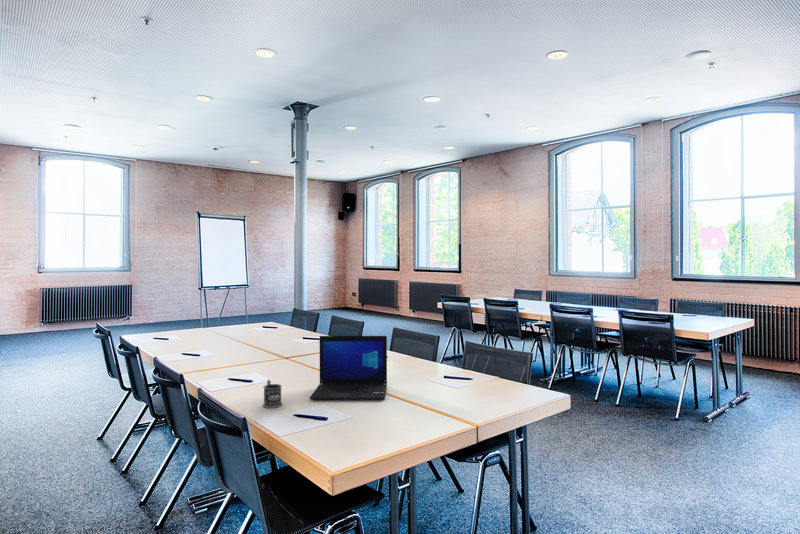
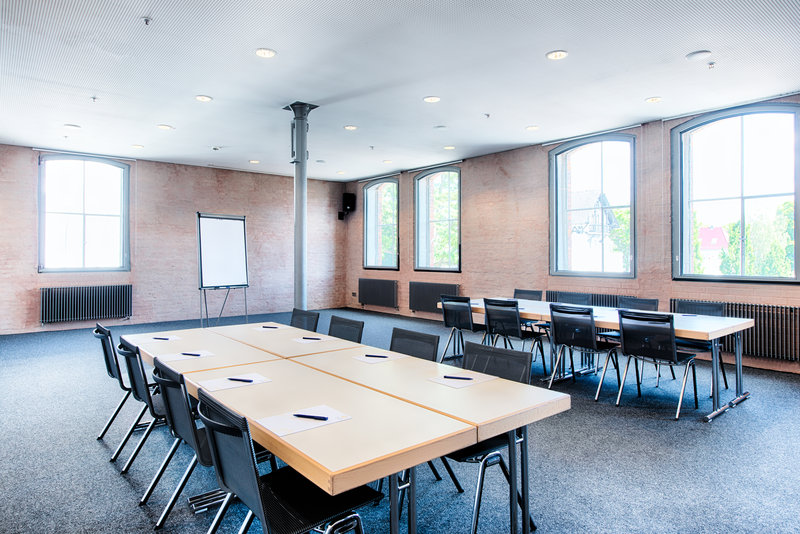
- laptop (350, 366)
- mug (271, 392)
